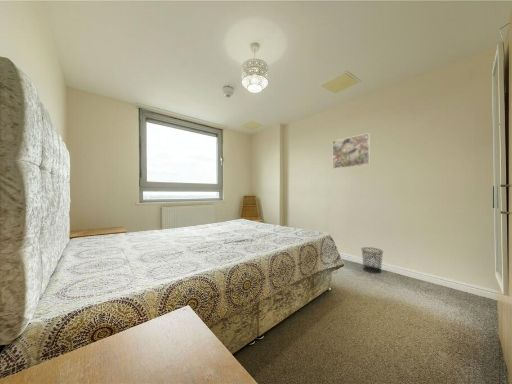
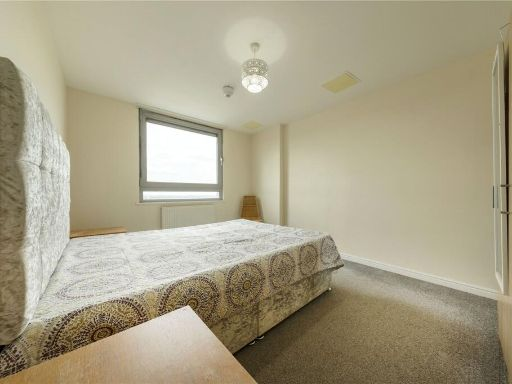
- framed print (350, 152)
- waste bin (371, 259)
